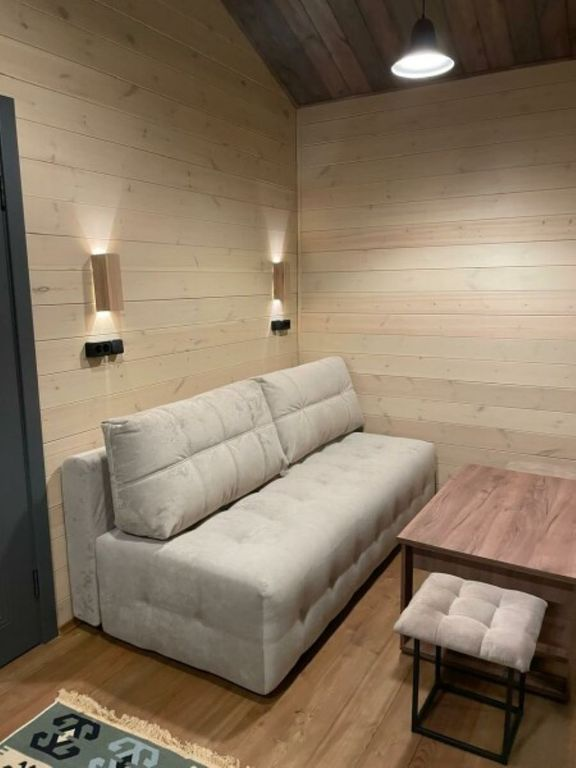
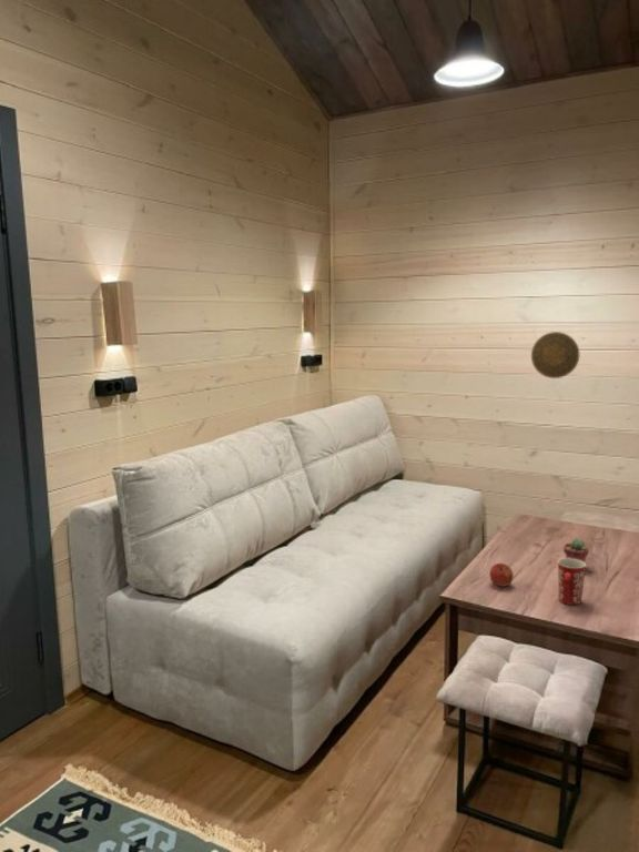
+ potted succulent (576, 552)
+ decorative plate (554, 355)
+ mug (569, 584)
+ apple (500, 575)
